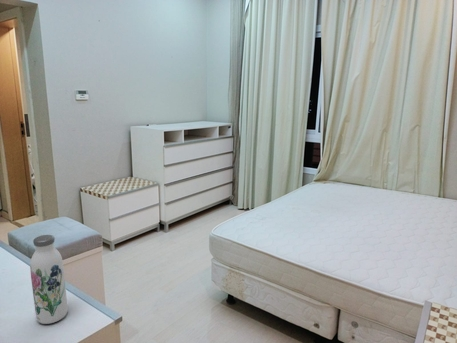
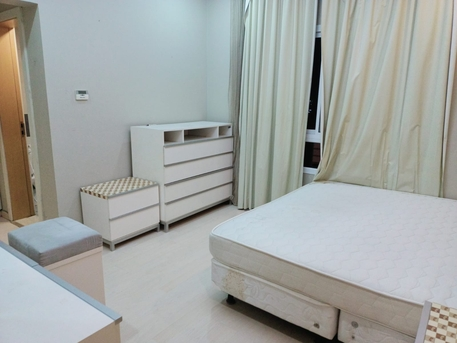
- water bottle (48, 277)
